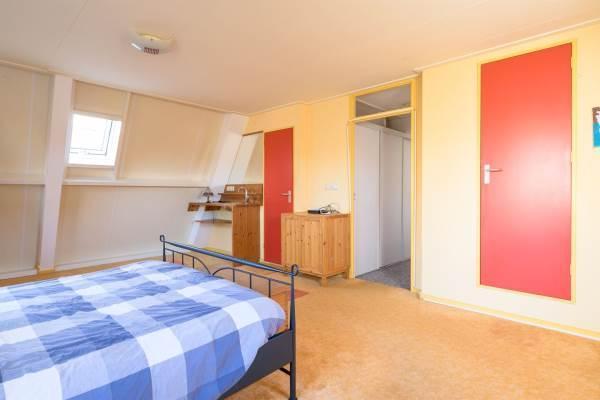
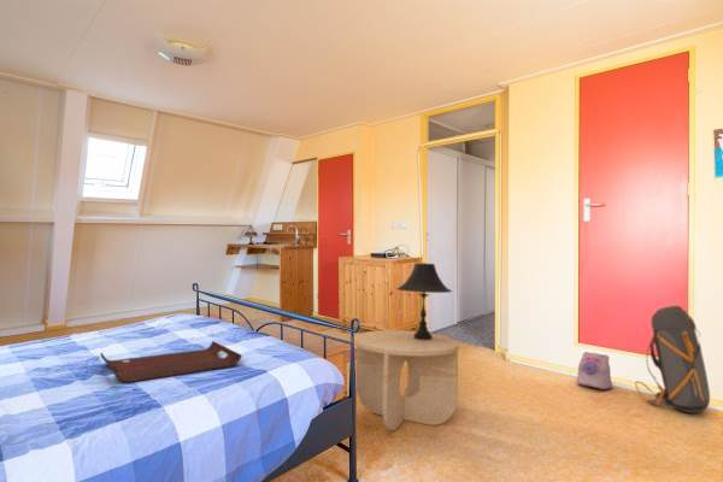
+ plush toy (593, 369)
+ serving tray (171, 358)
+ backpack (668, 355)
+ side table (407, 378)
+ table lamp (423, 300)
